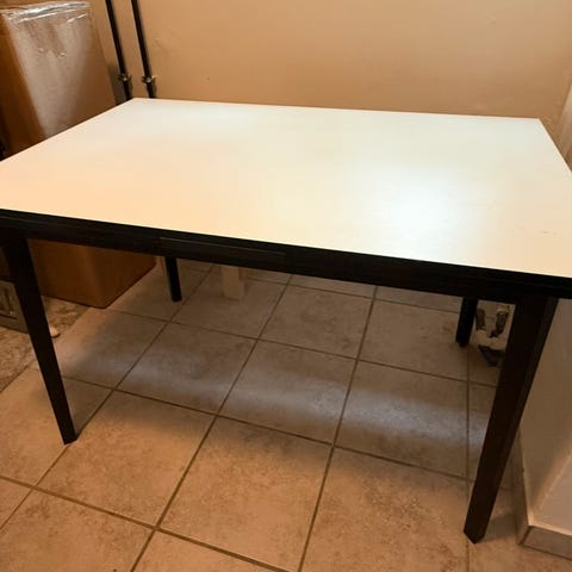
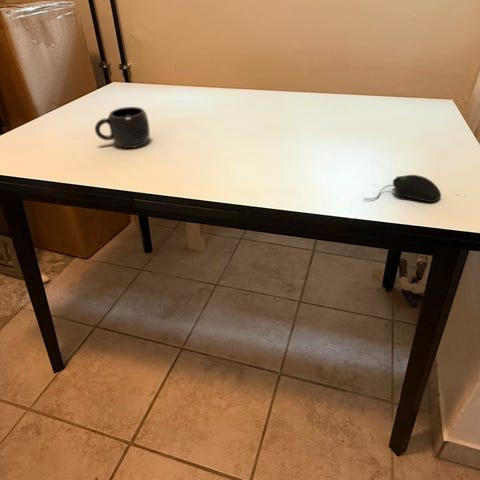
+ mug (125, 127)
+ computer mouse (403, 186)
